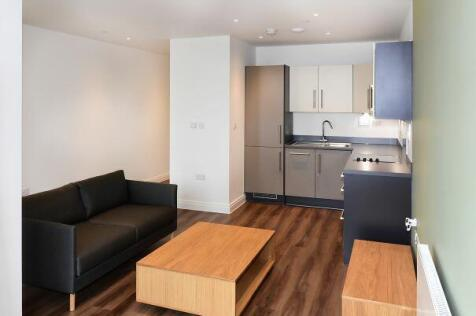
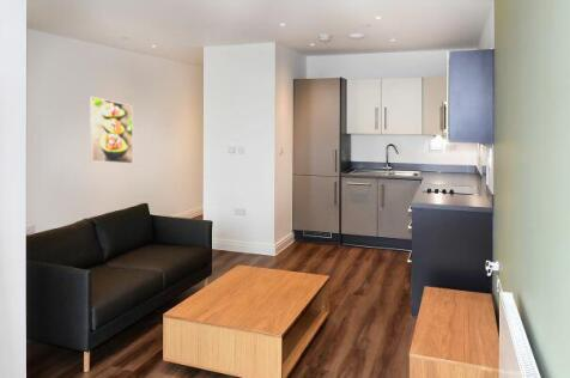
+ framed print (113, 132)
